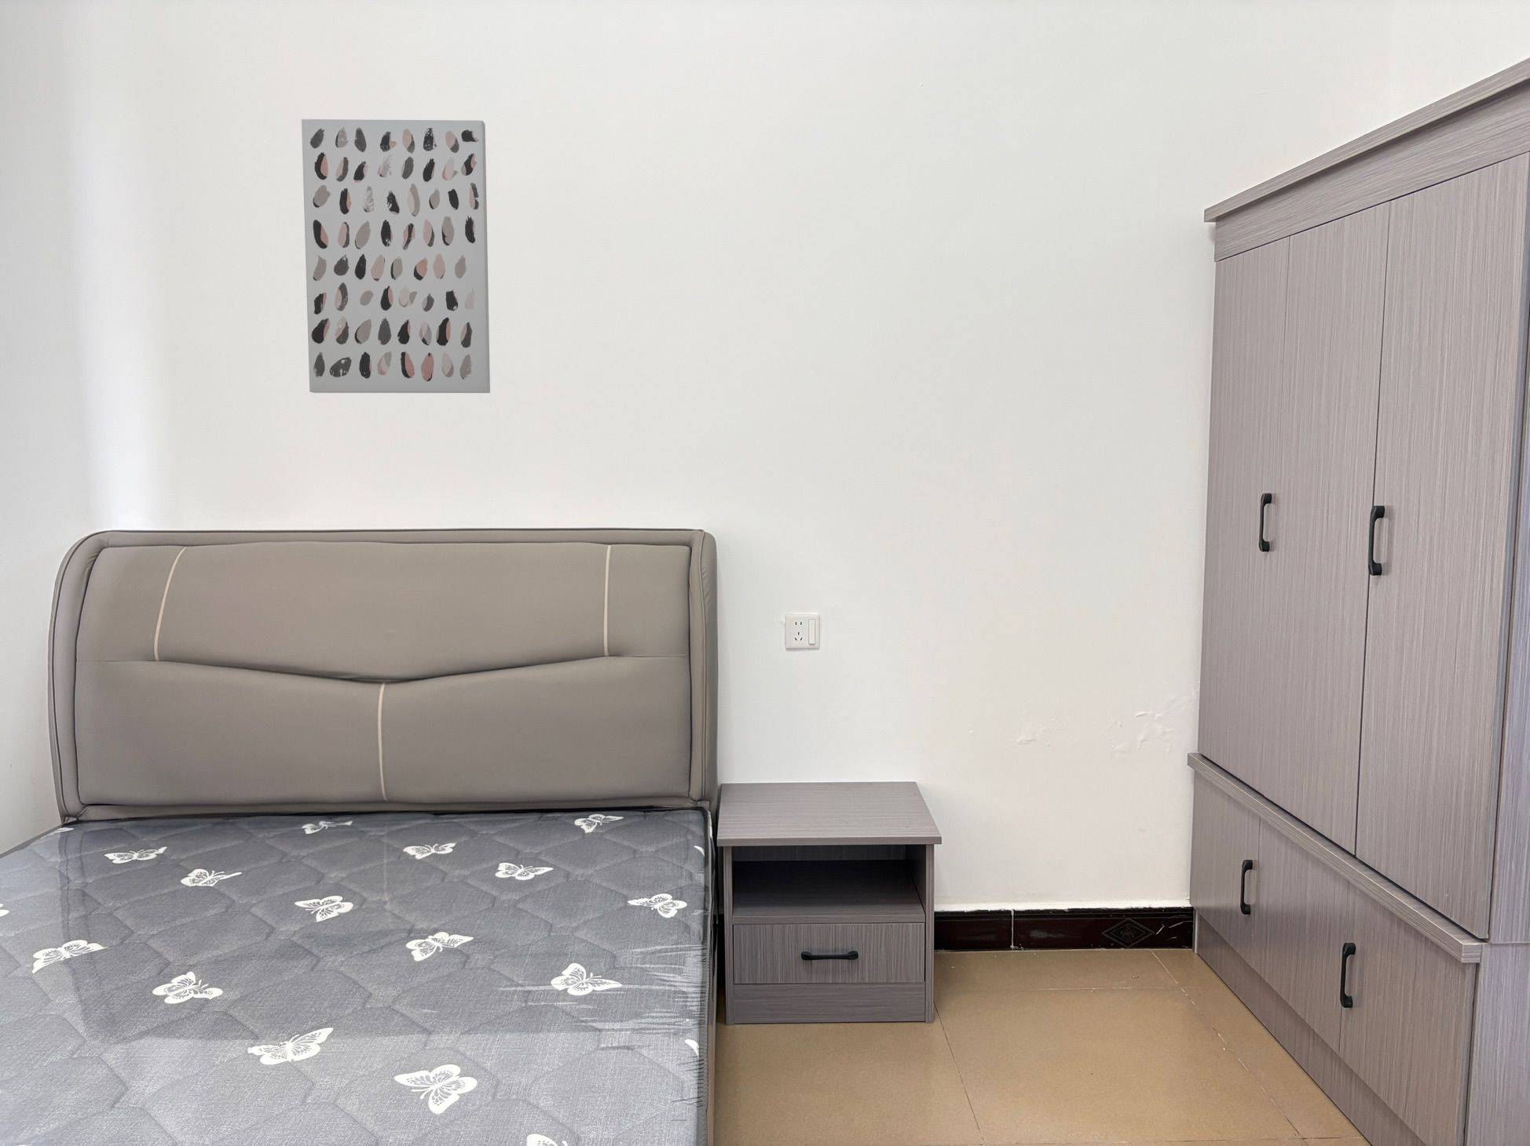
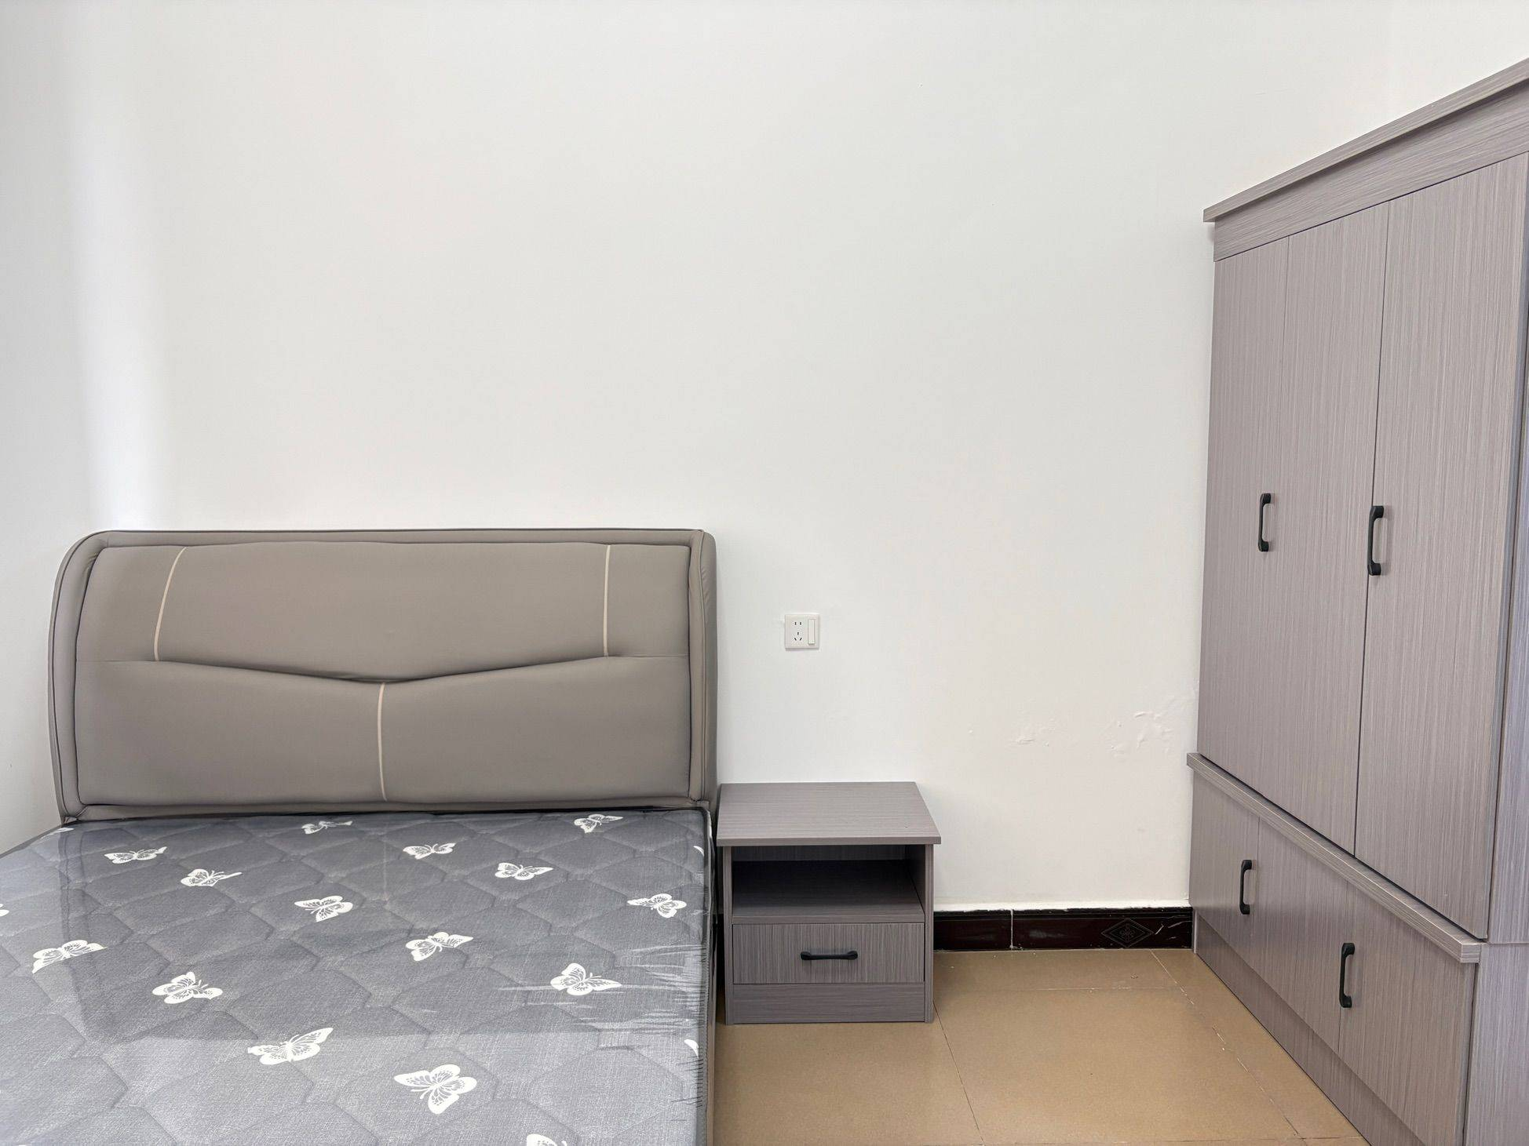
- wall art (396, 258)
